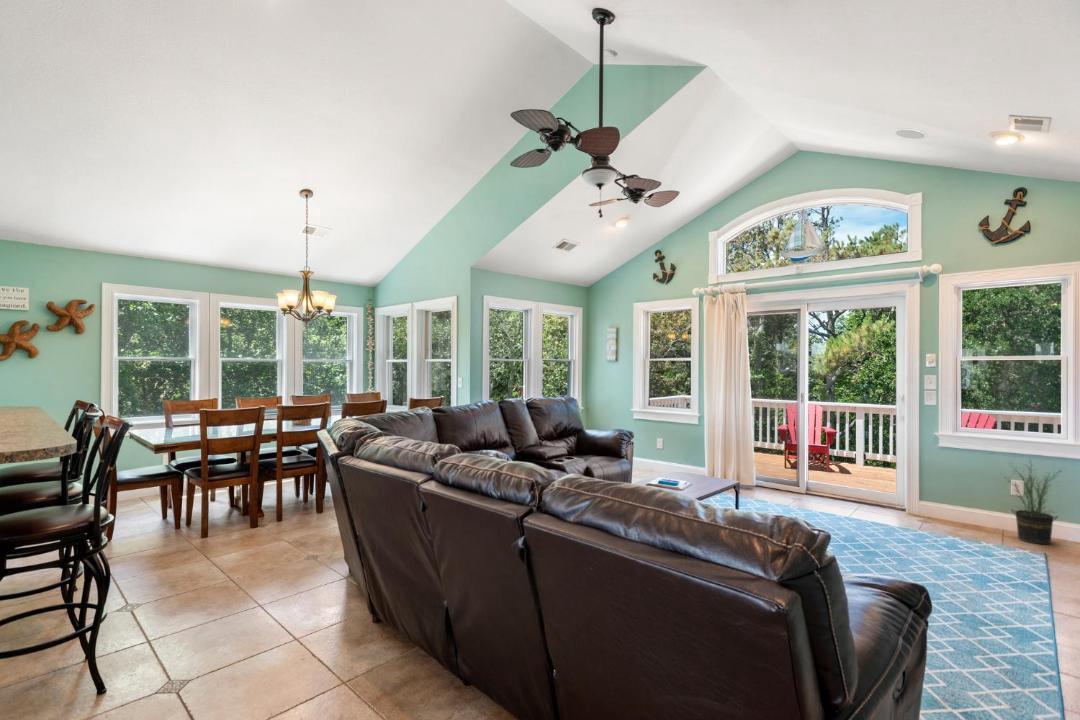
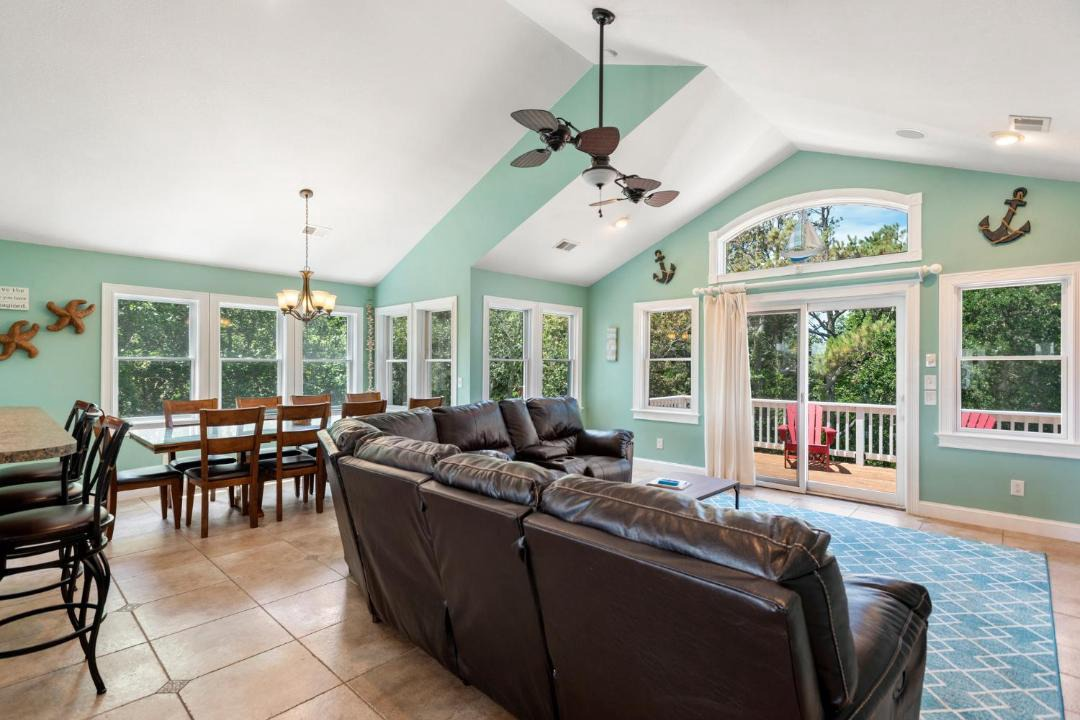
- potted plant (1032, 500)
